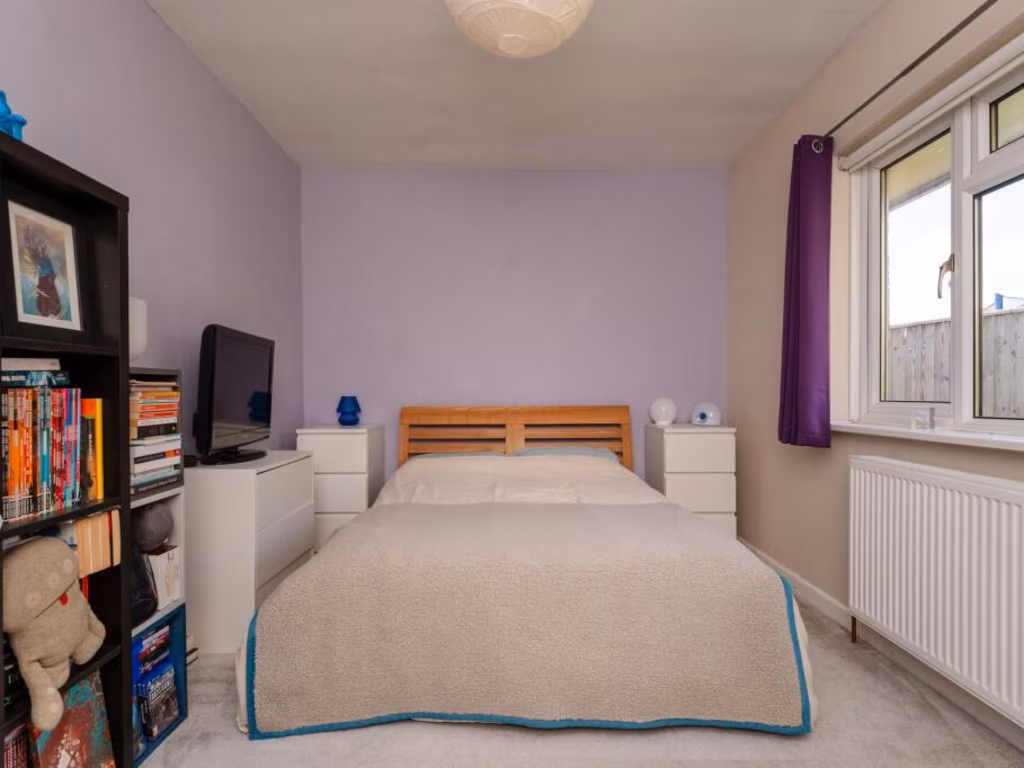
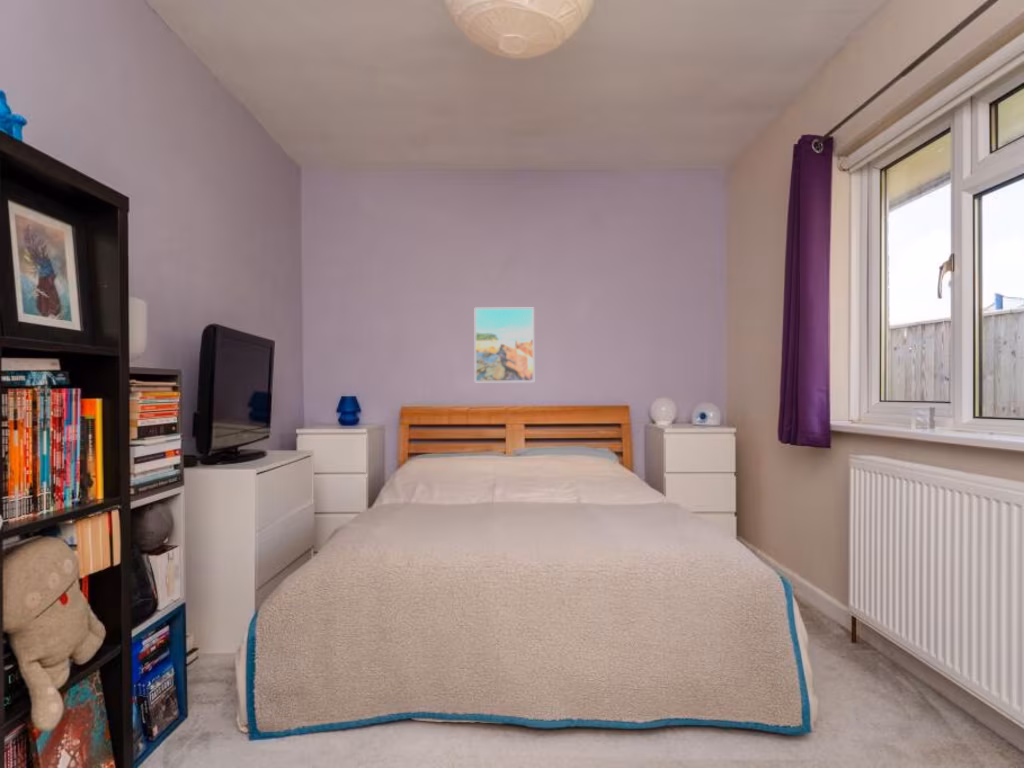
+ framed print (504, 345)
